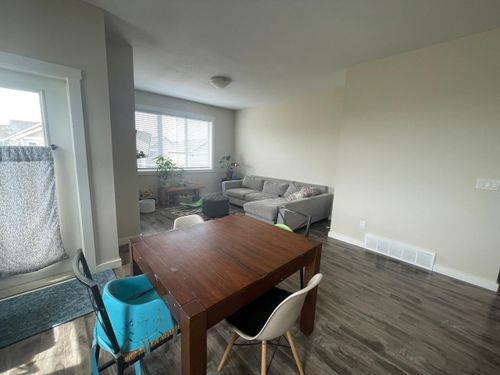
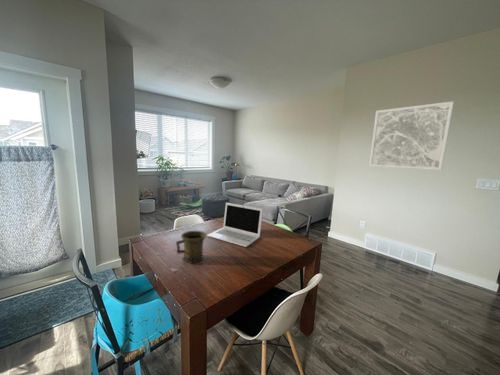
+ laptop (235, 222)
+ wall art (406, 138)
+ mug (193, 246)
